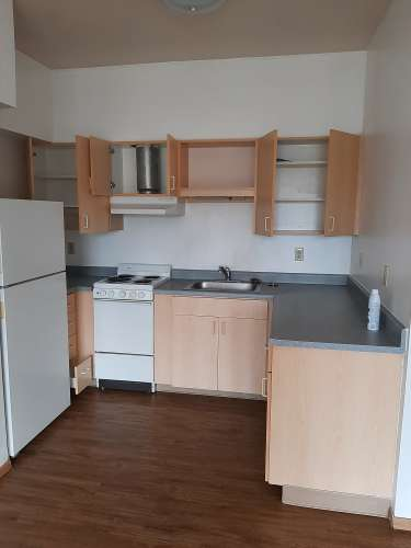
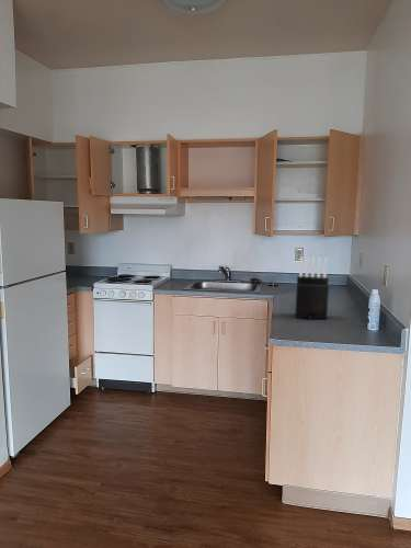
+ knife block (311, 287)
